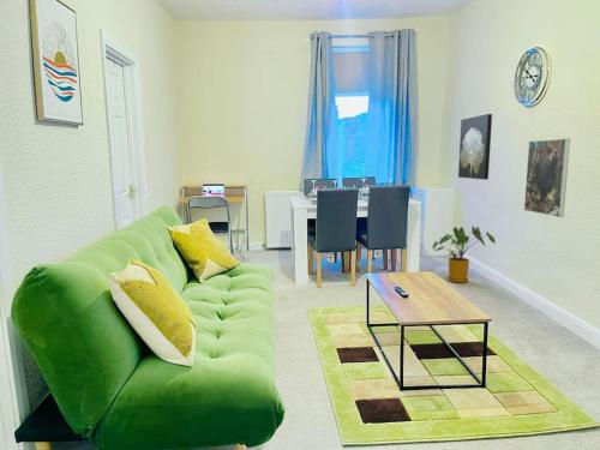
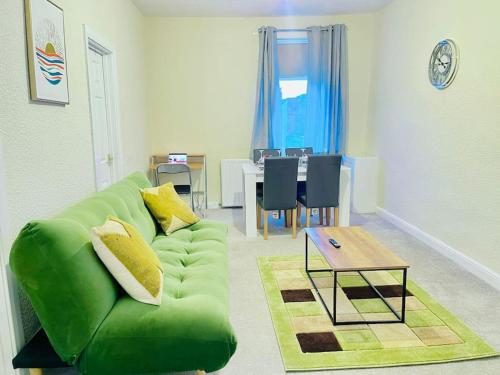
- house plant (460, 252)
- wall art (474, 148)
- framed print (545, 176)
